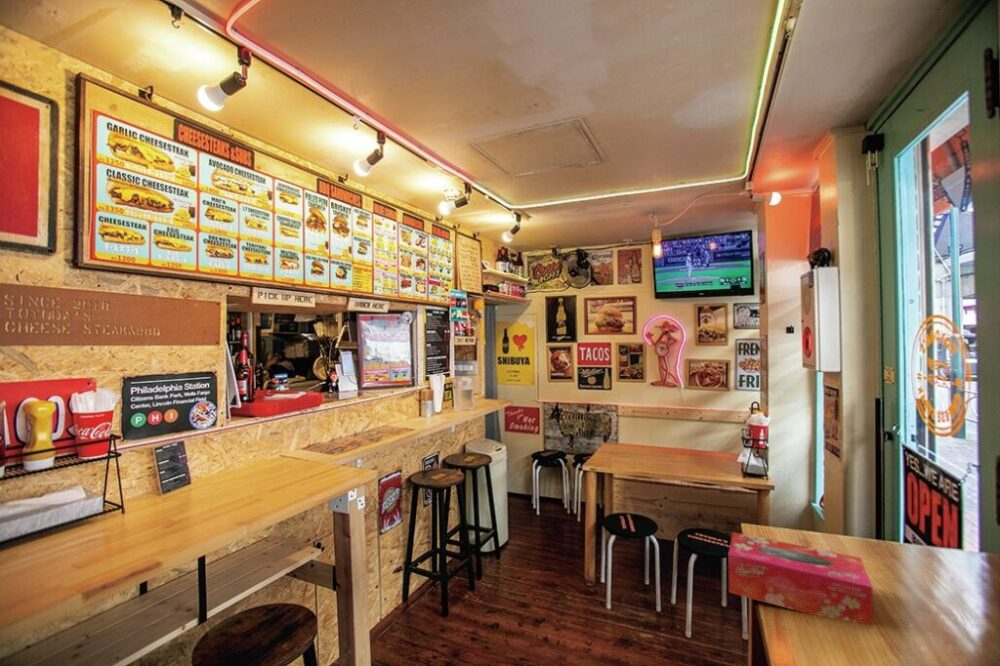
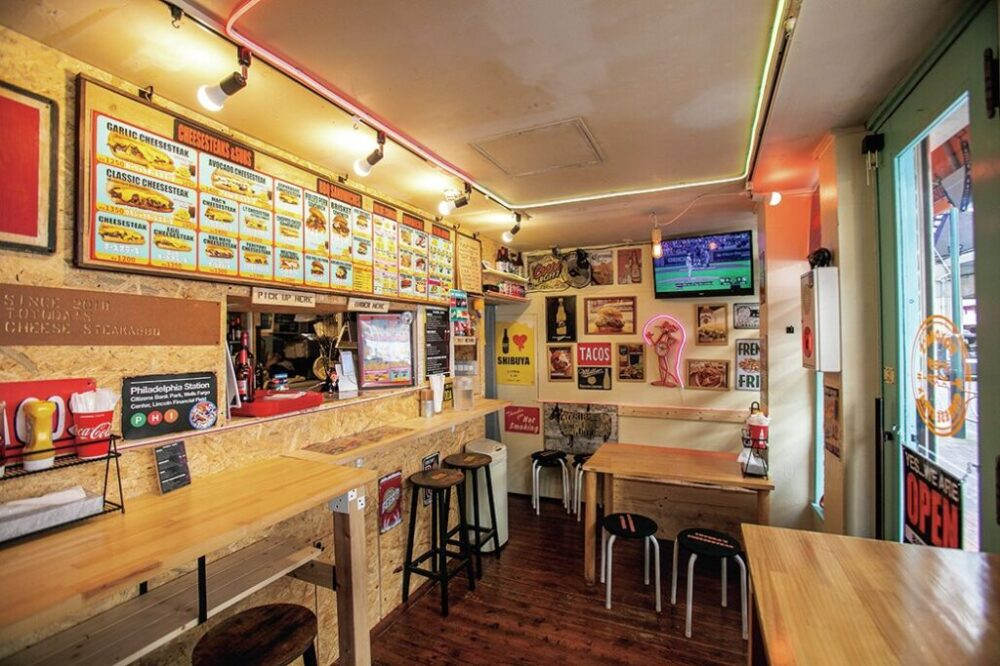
- tissue box (794, 575)
